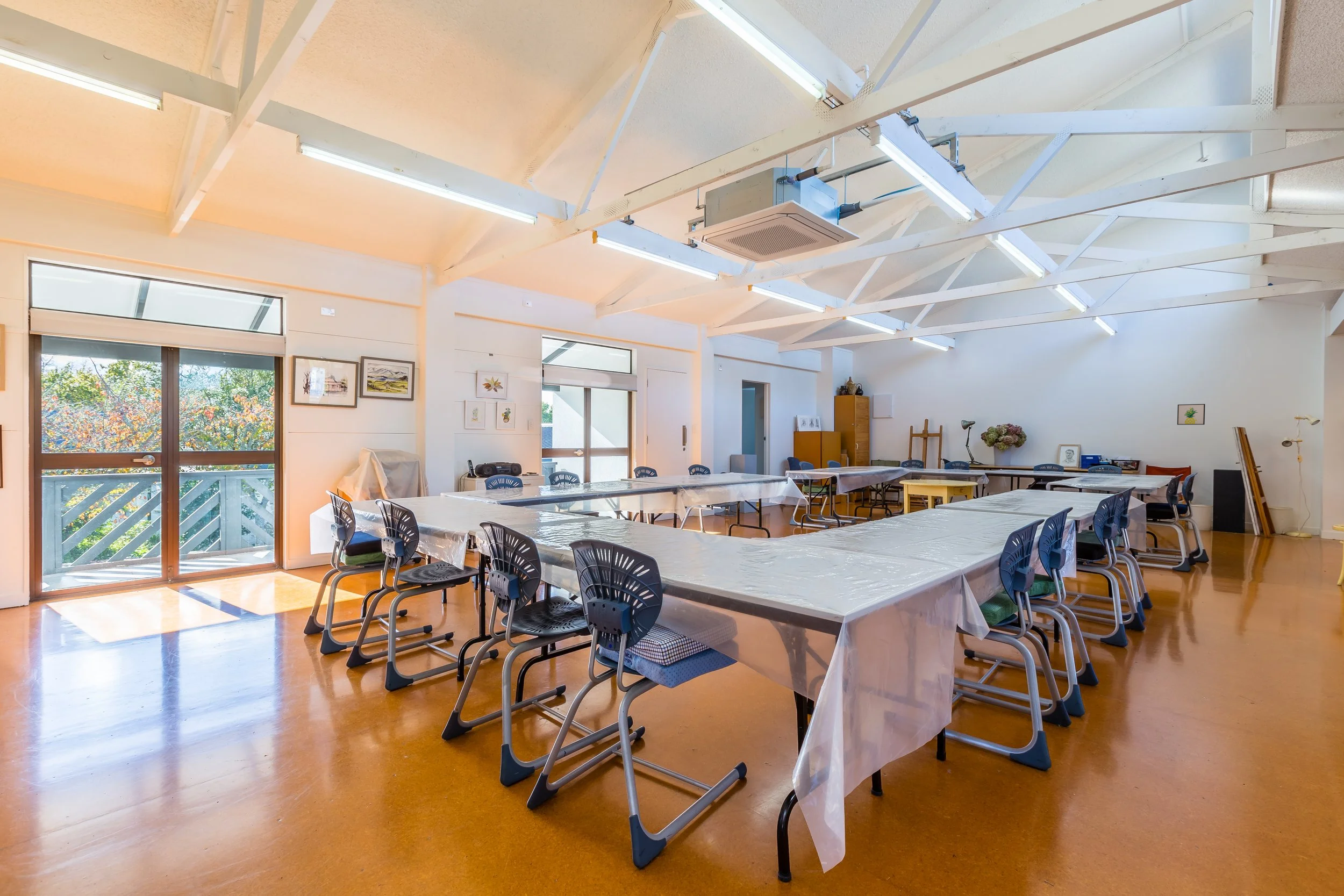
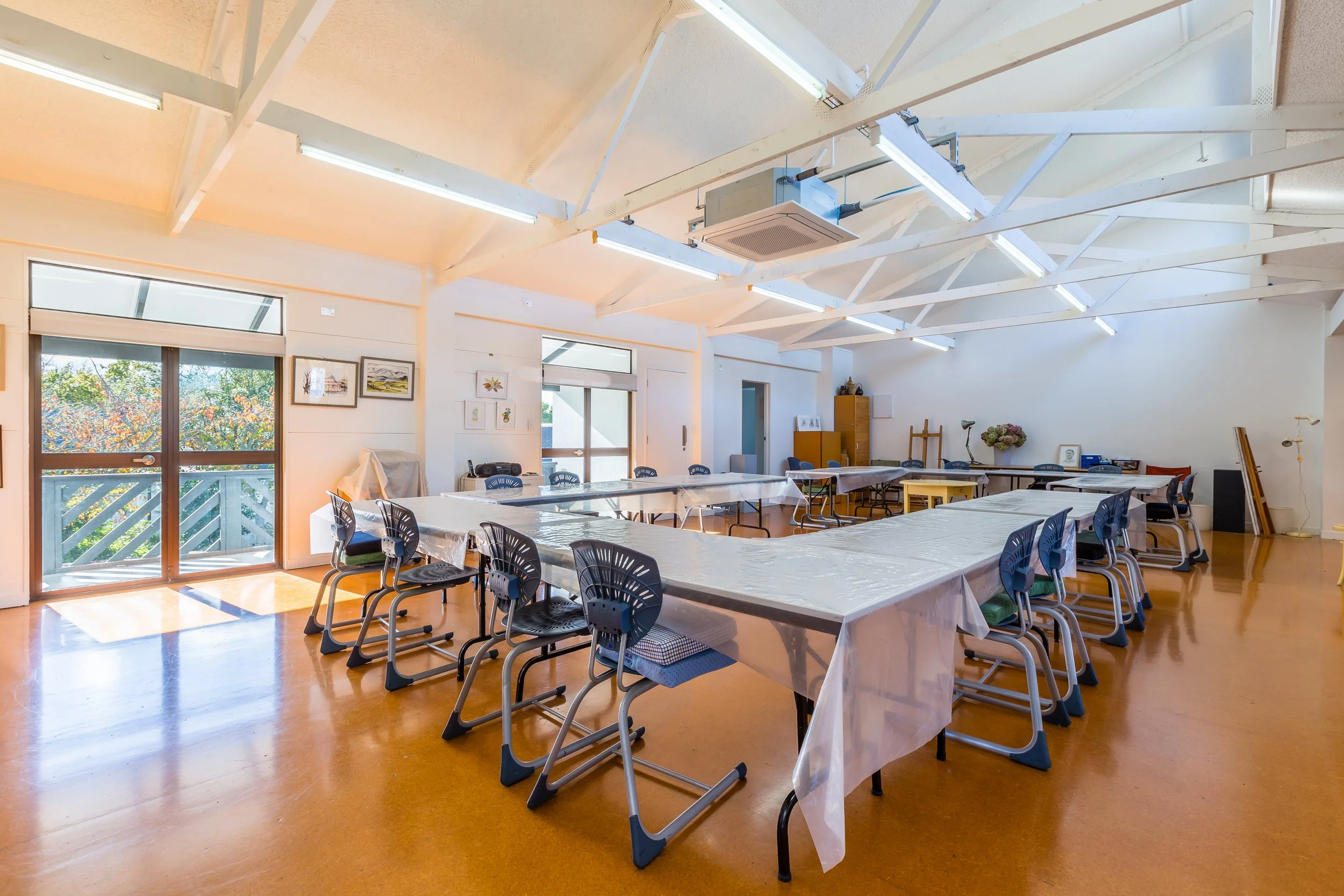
- wall art (1191, 414)
